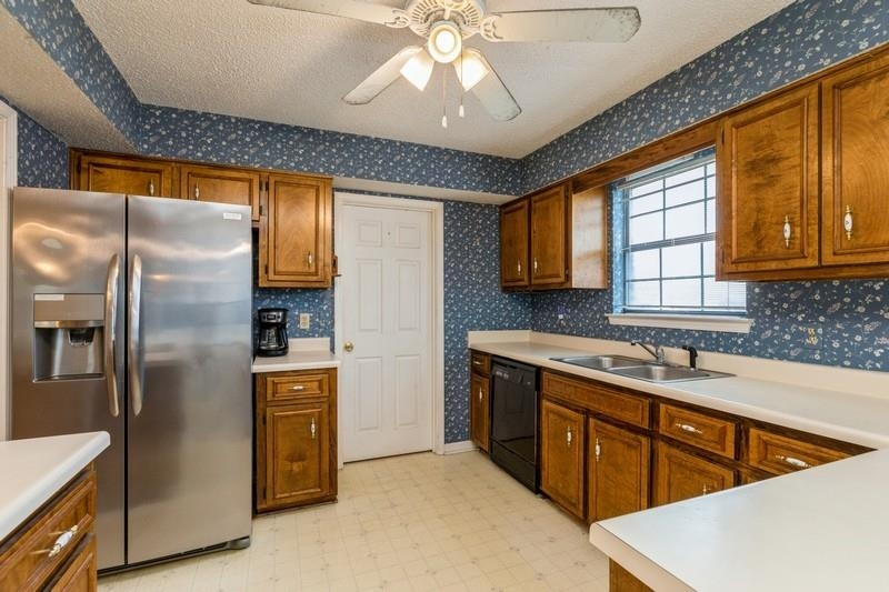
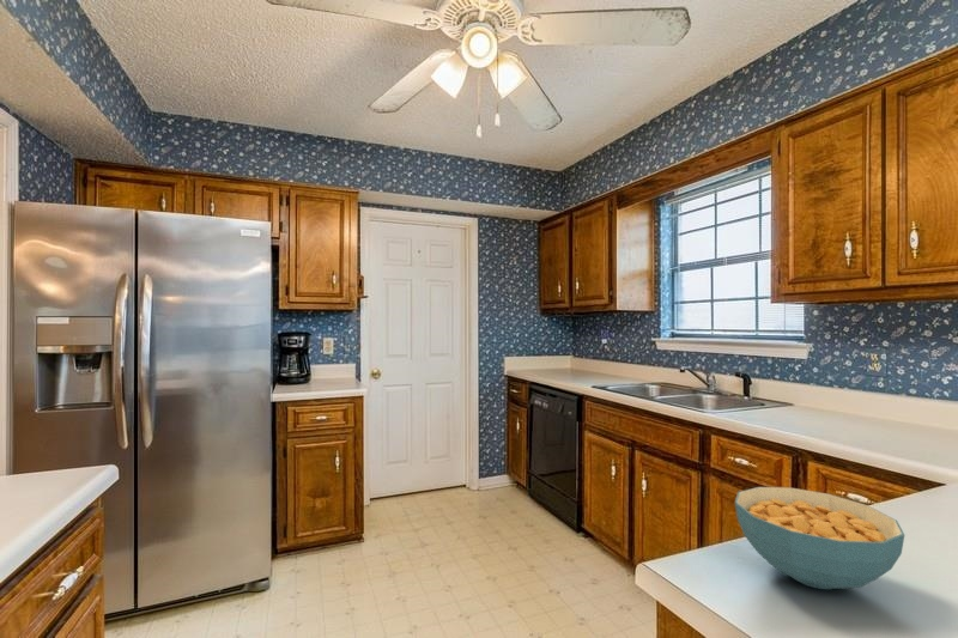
+ cereal bowl (812, 543)
